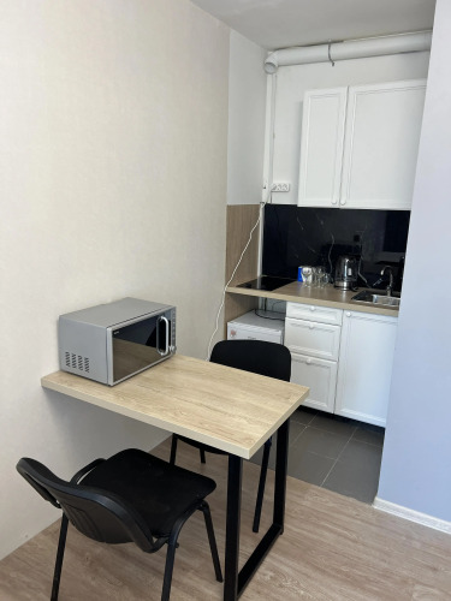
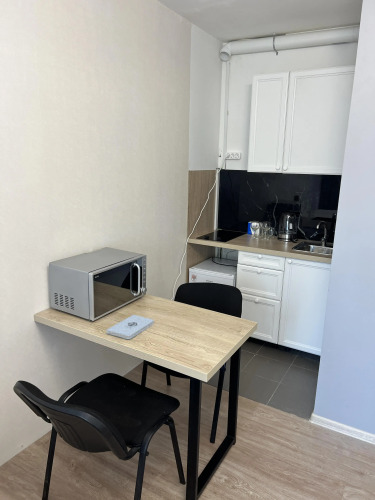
+ notepad (131, 326)
